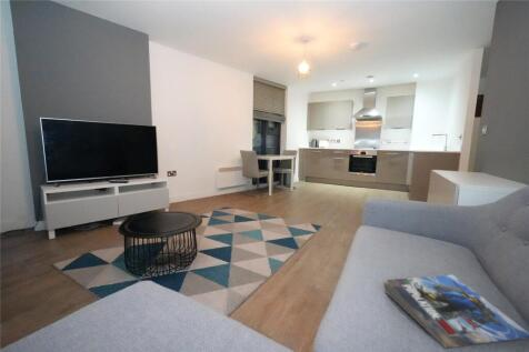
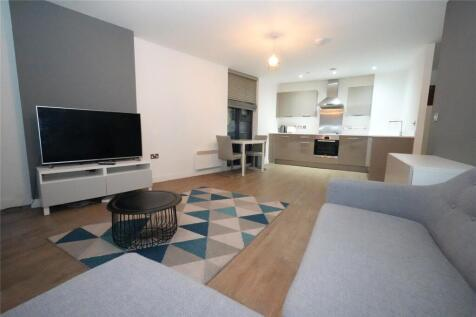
- magazine (448, 303)
